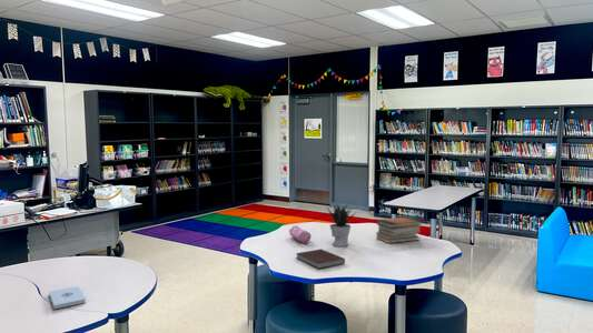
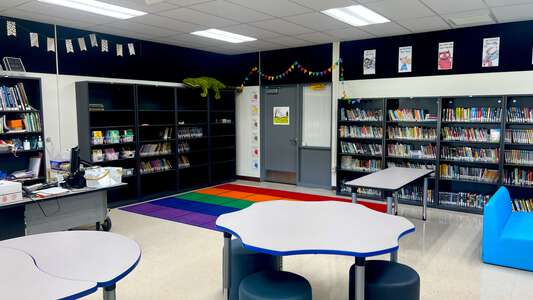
- potted plant (338, 223)
- notepad (67, 296)
- notebook (319, 258)
- pencil case (299, 233)
- book stack (398, 230)
